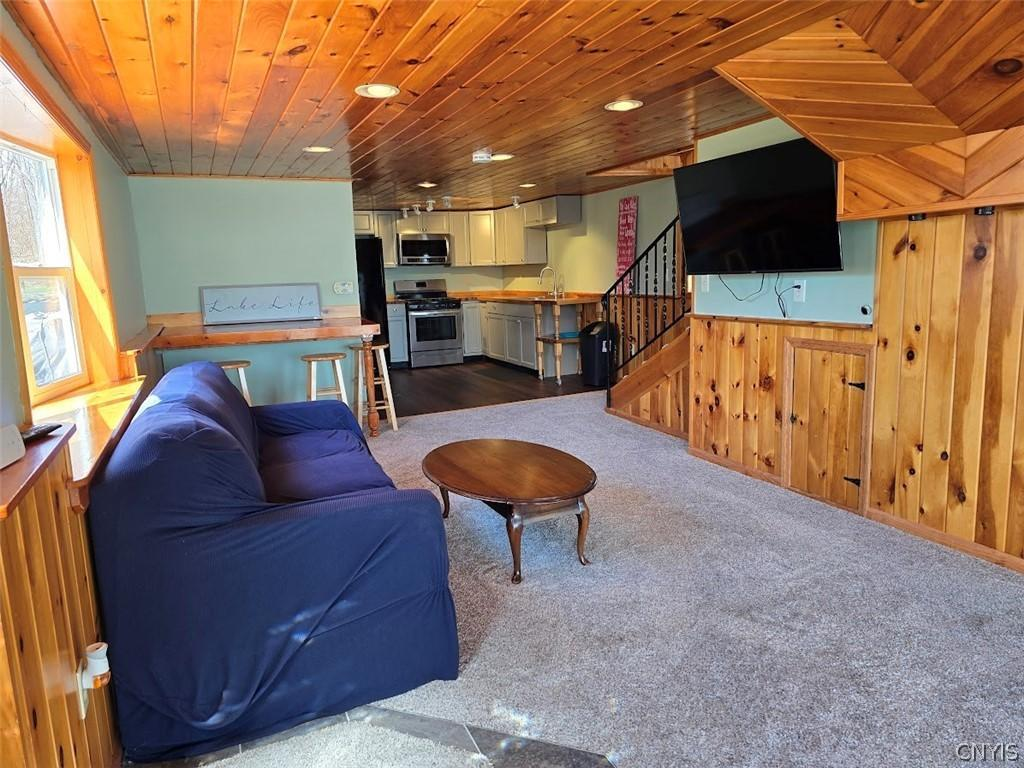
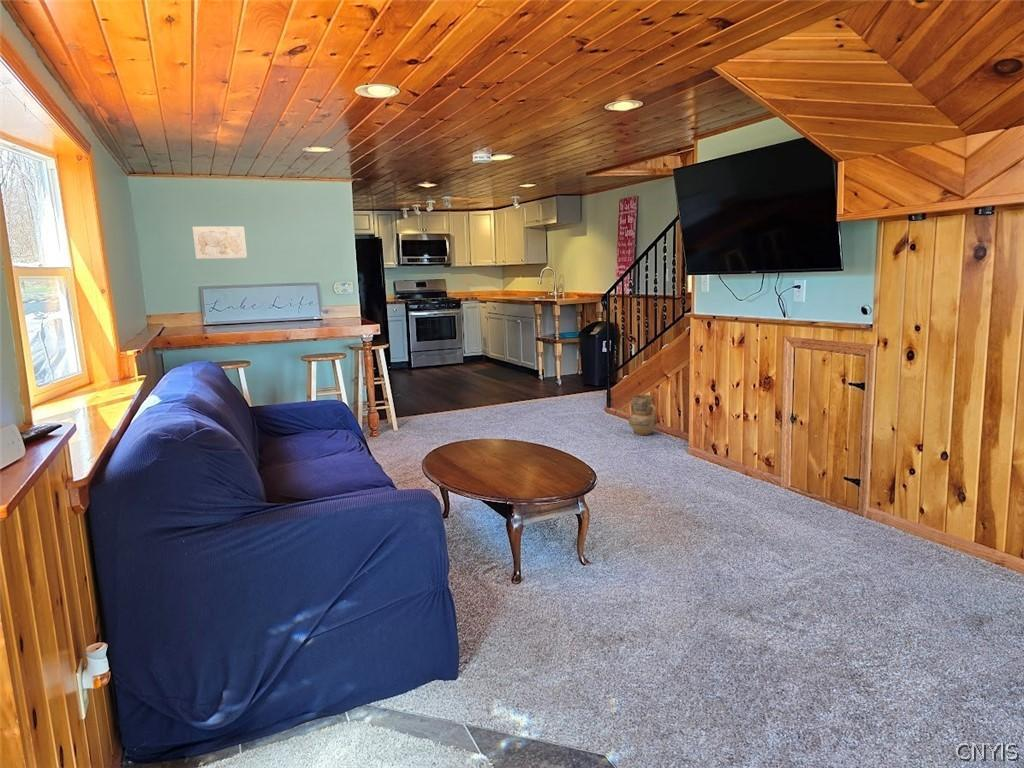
+ wall art (220, 242)
+ ceramic jug (643, 415)
